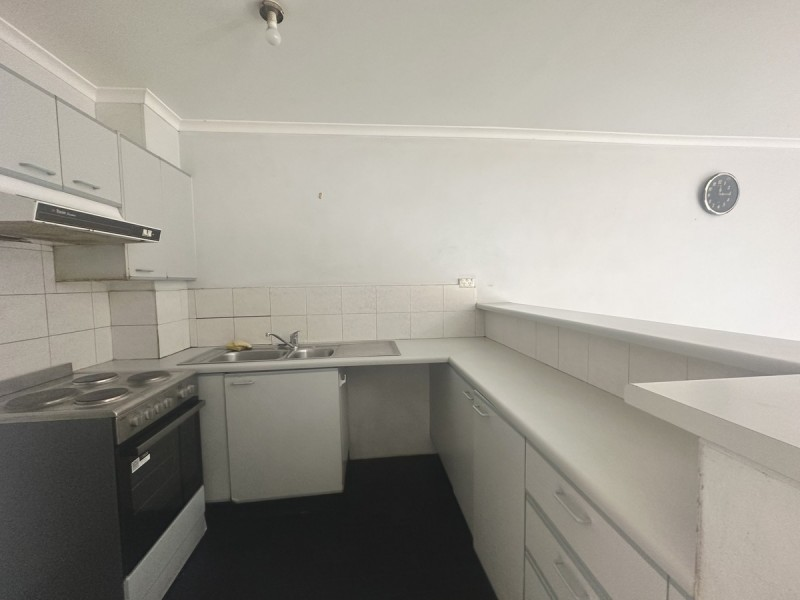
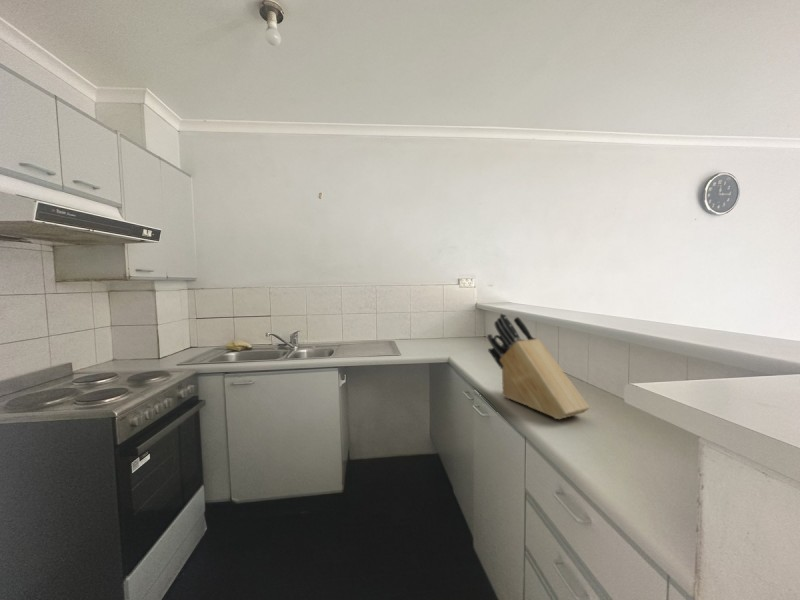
+ knife block (530, 358)
